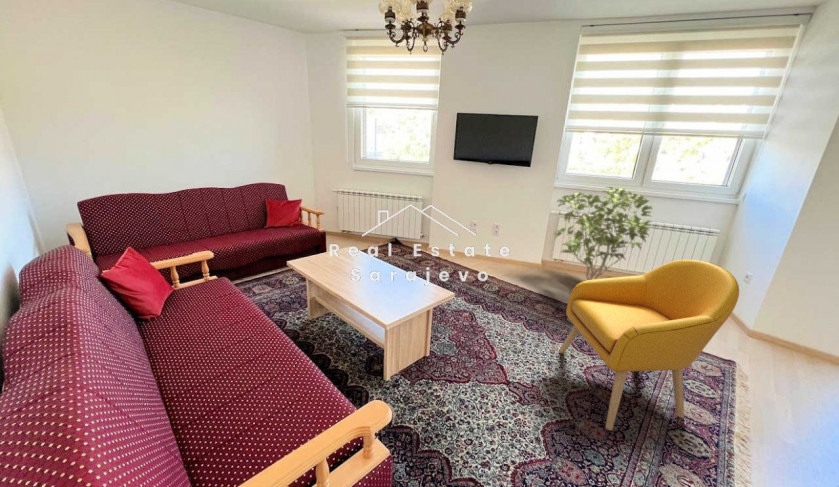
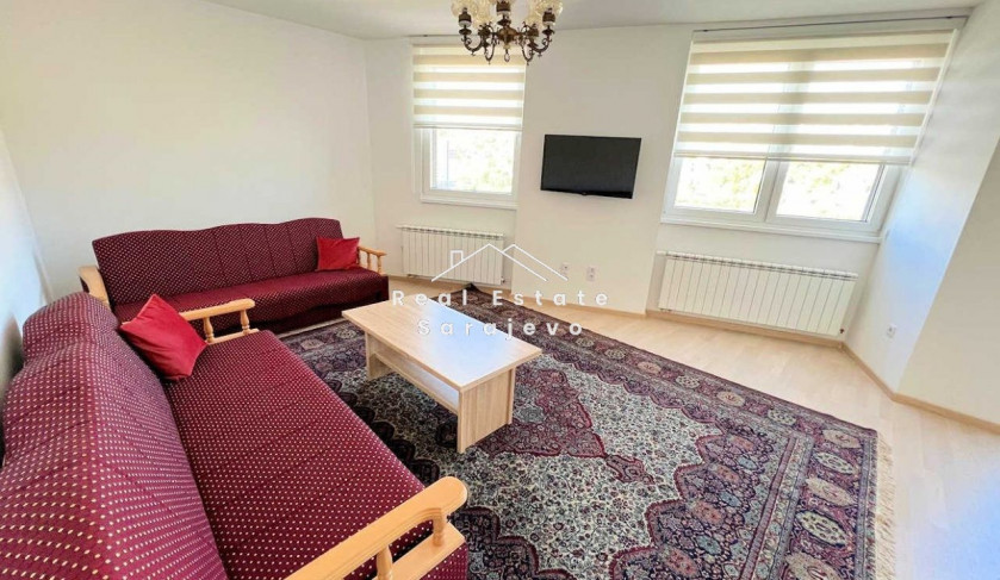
- shrub (600, 241)
- armchair (642, 328)
